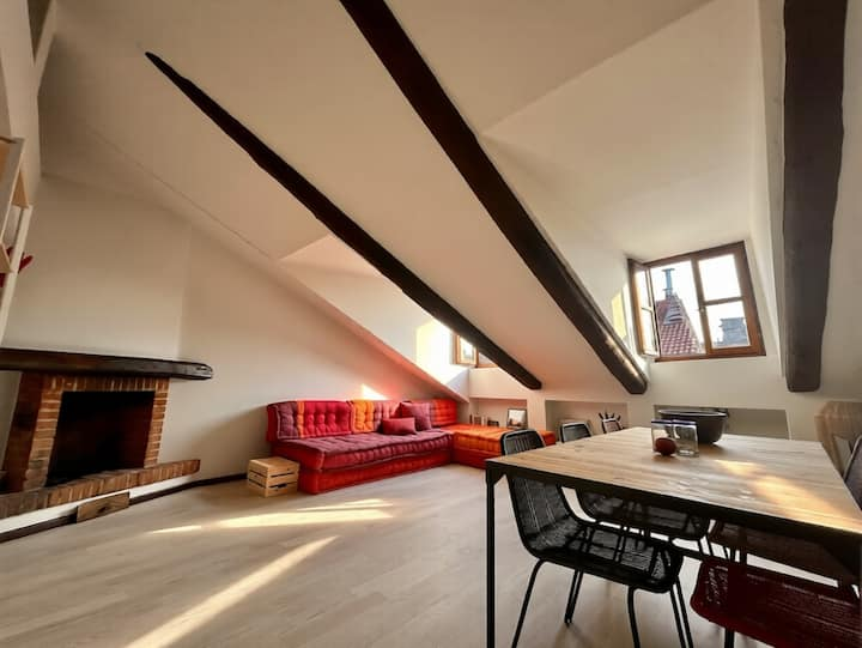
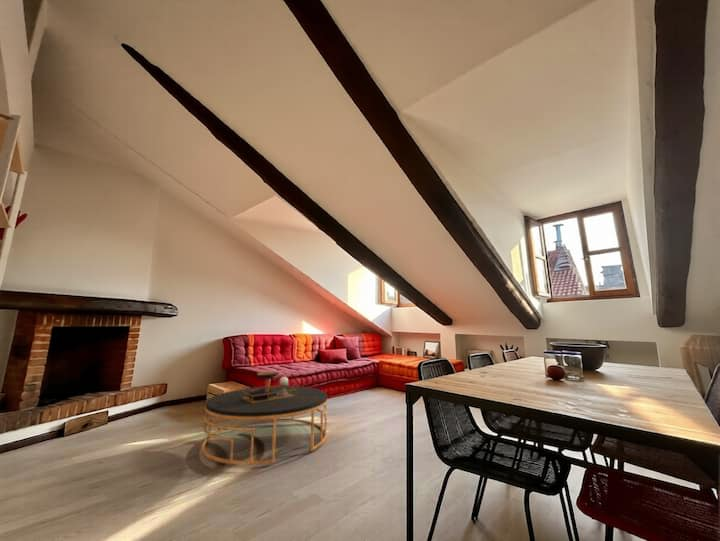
+ coffee table (269, 405)
